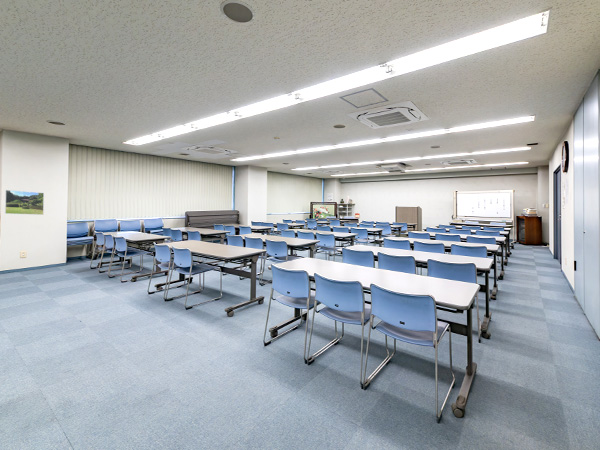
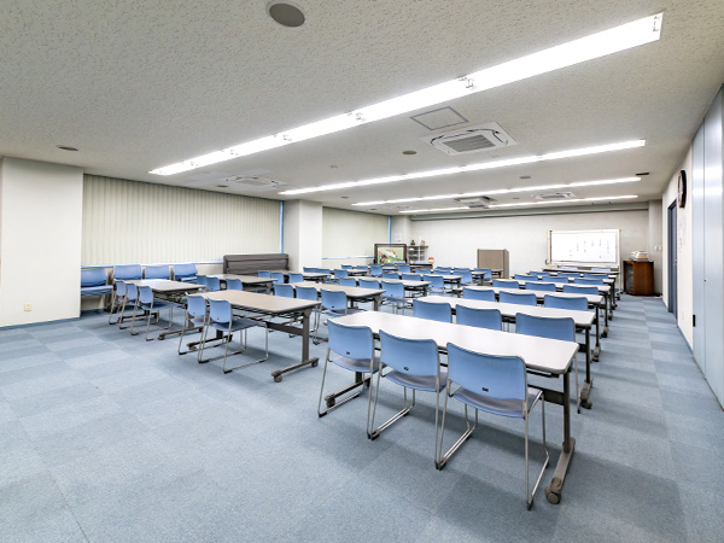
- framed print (25, 202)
